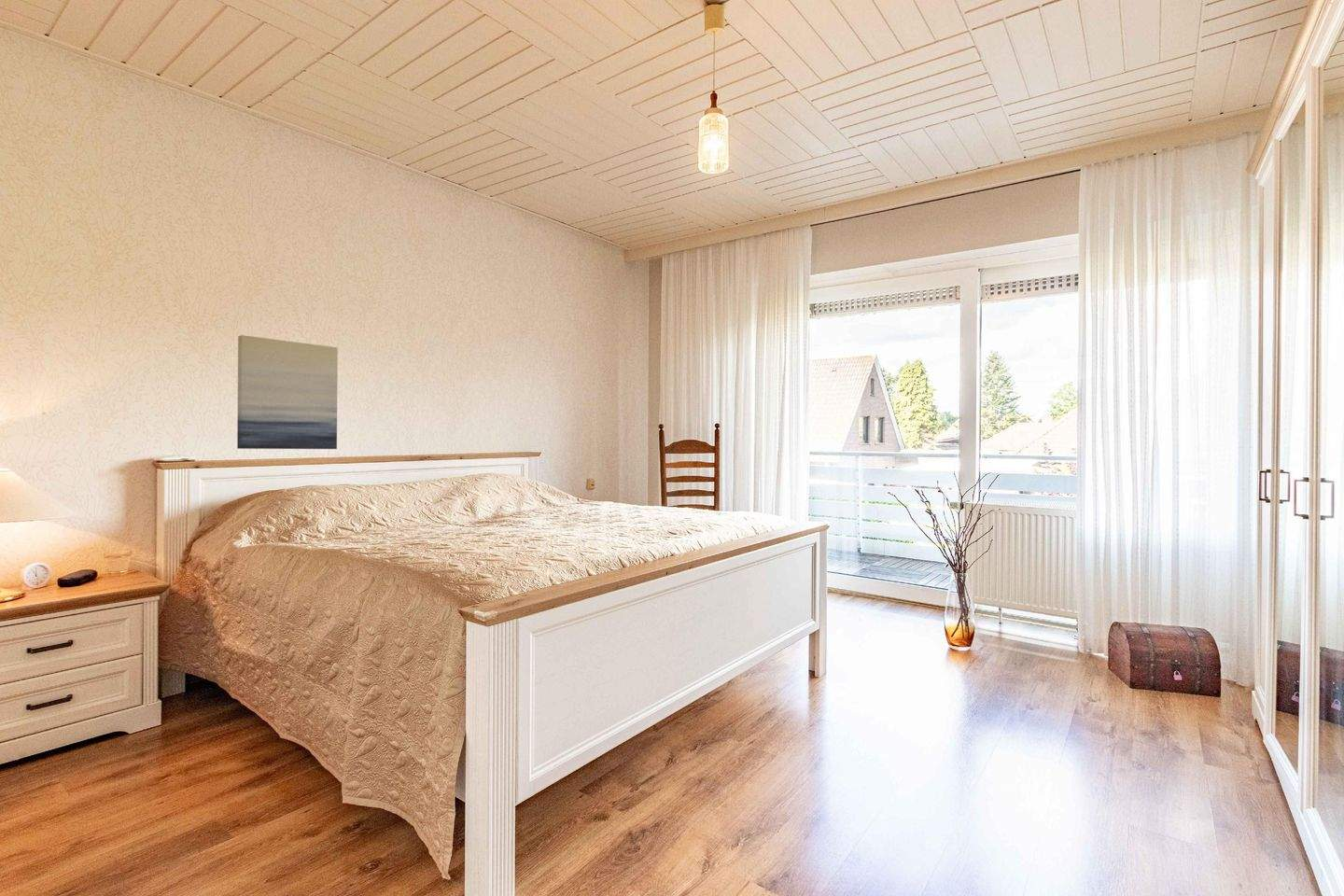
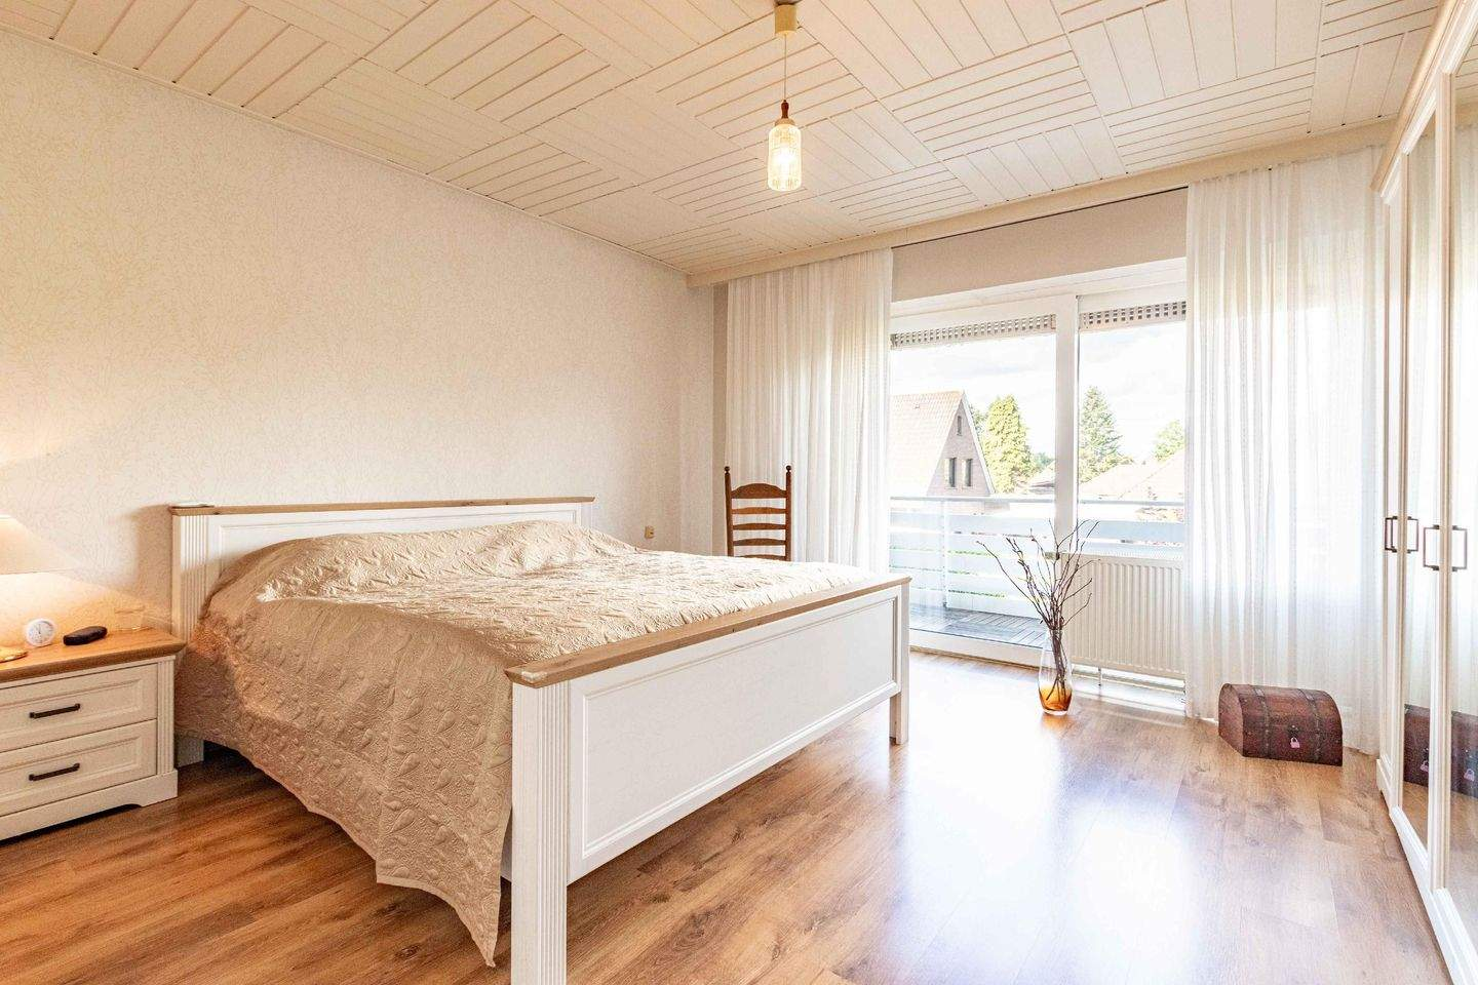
- wall art (289, 395)
